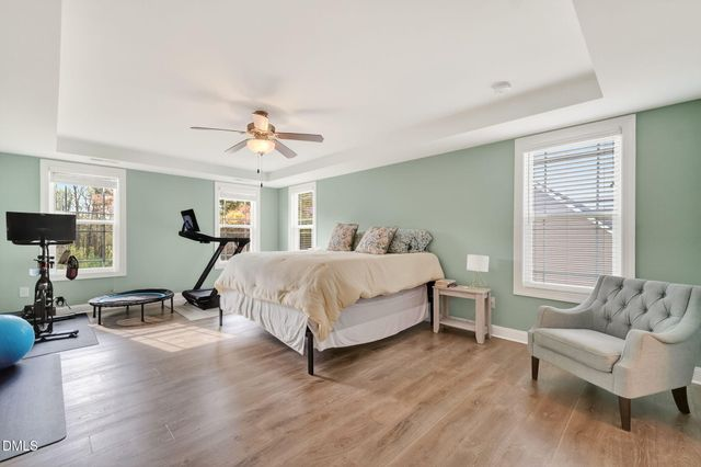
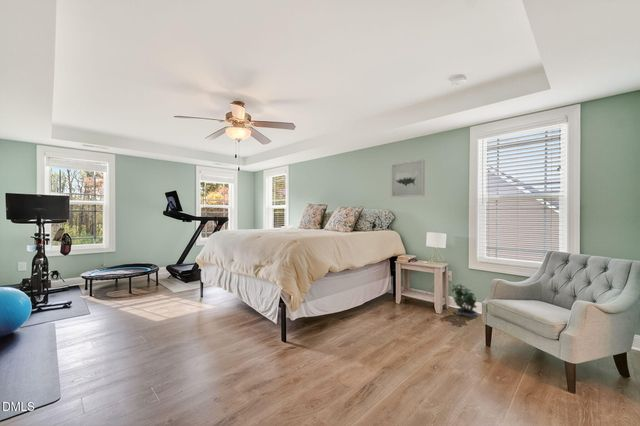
+ potted plant (464, 298)
+ wall art (407, 179)
